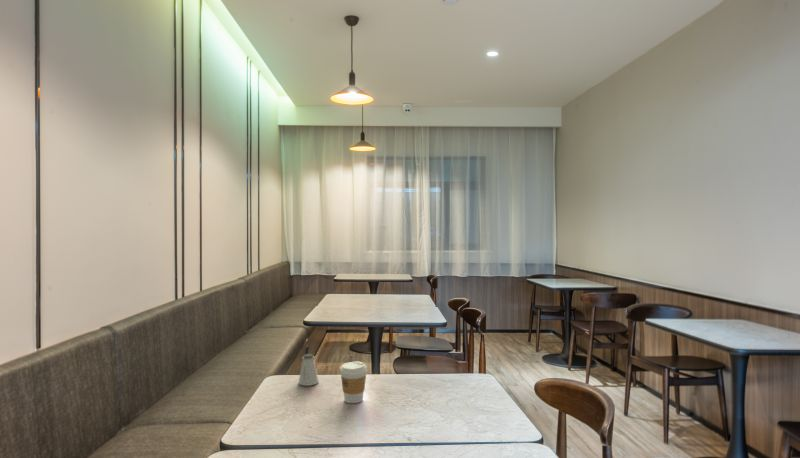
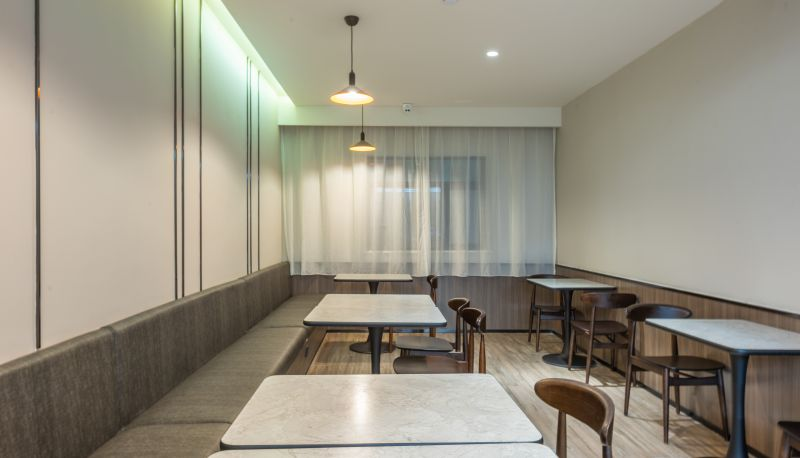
- coffee cup (353, 381)
- saltshaker (308, 368)
